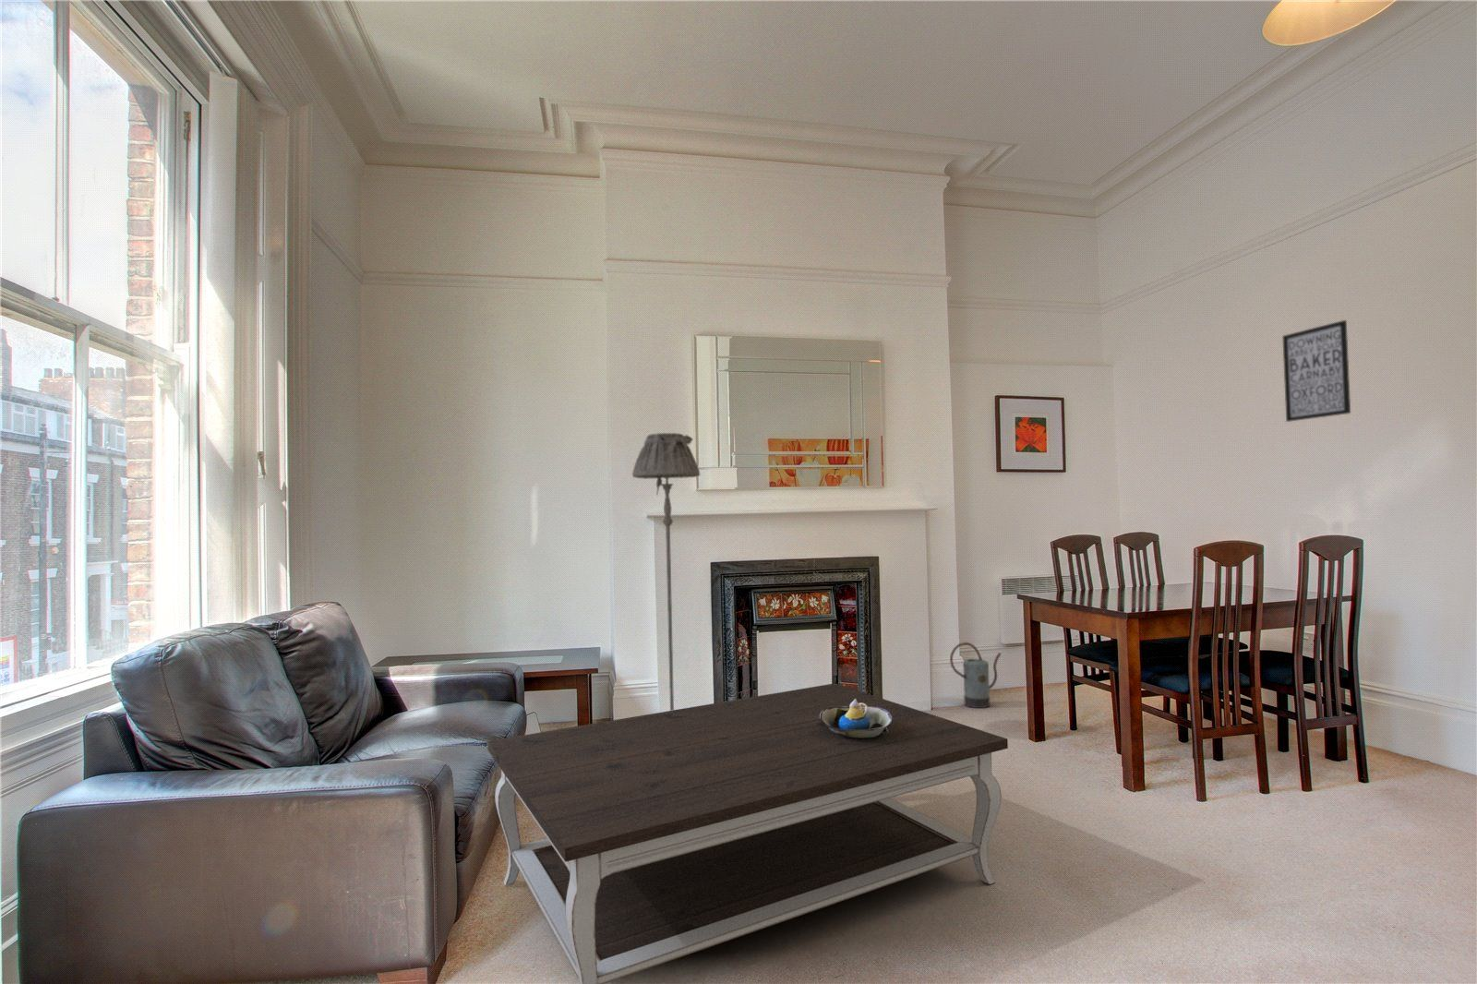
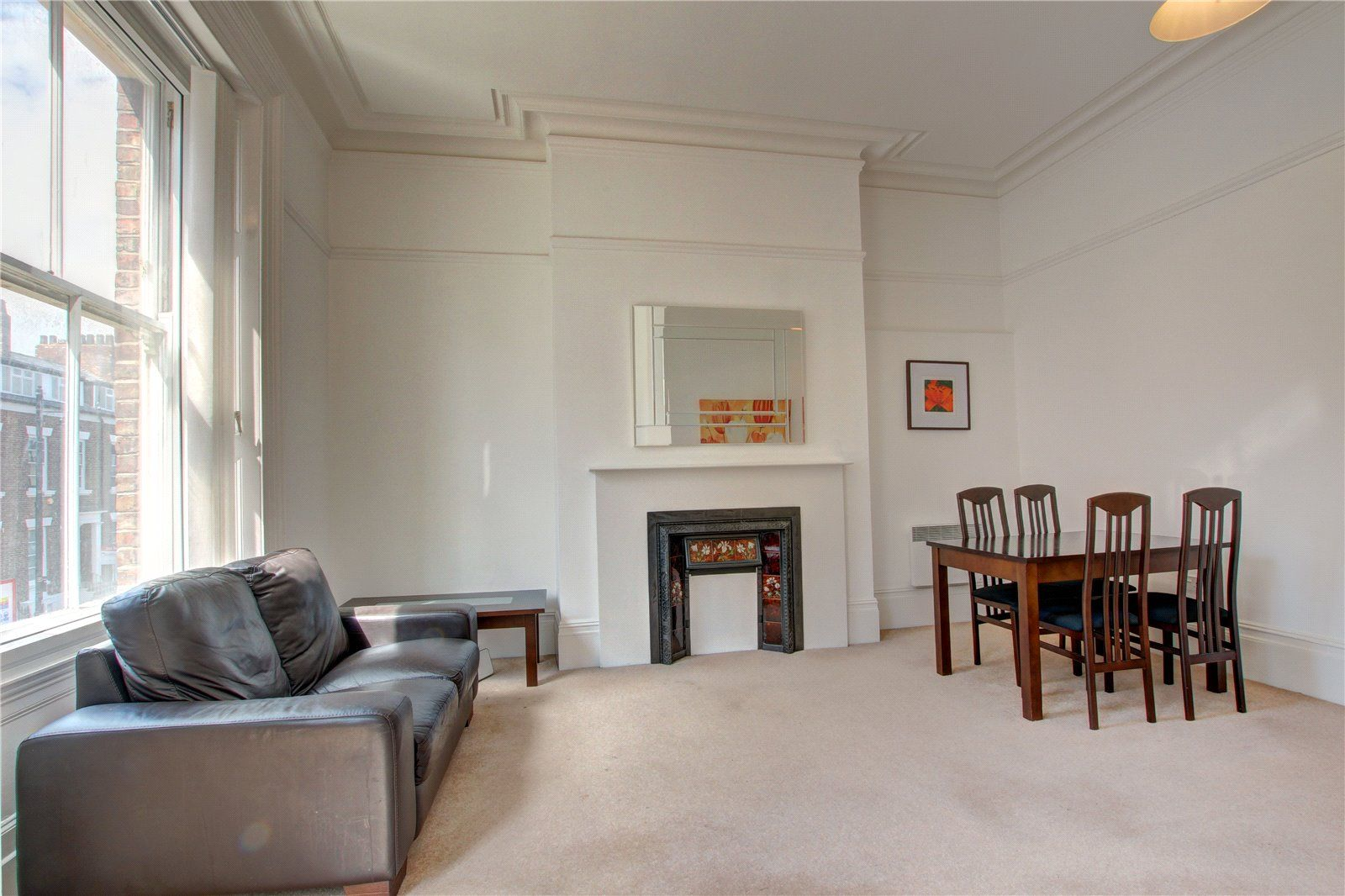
- wall art (1314, 373)
- watering can (976, 673)
- coffee table (743, 810)
- decorative bowl (850, 713)
- floor lamp (669, 585)
